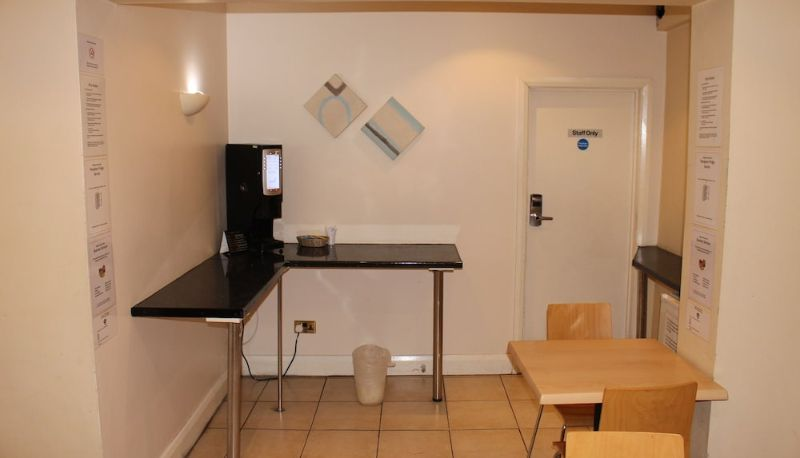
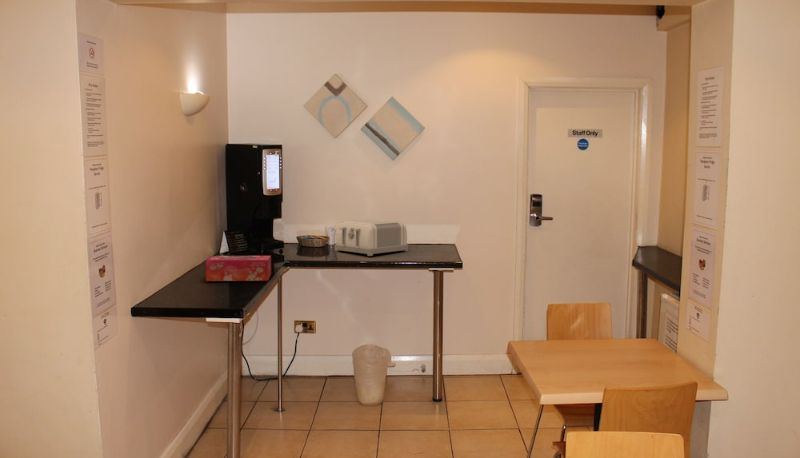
+ tissue box (239, 268)
+ toaster (369, 236)
